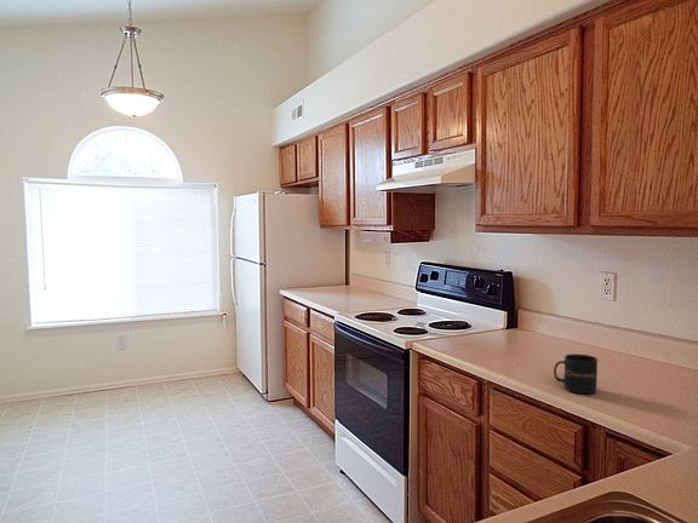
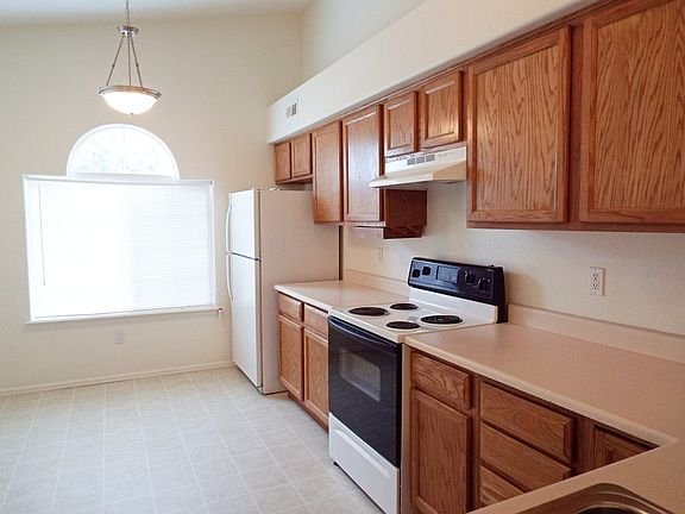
- mug (574, 373)
